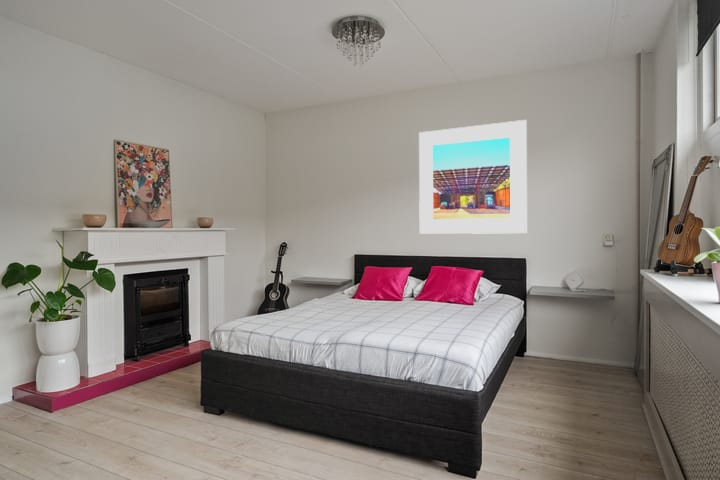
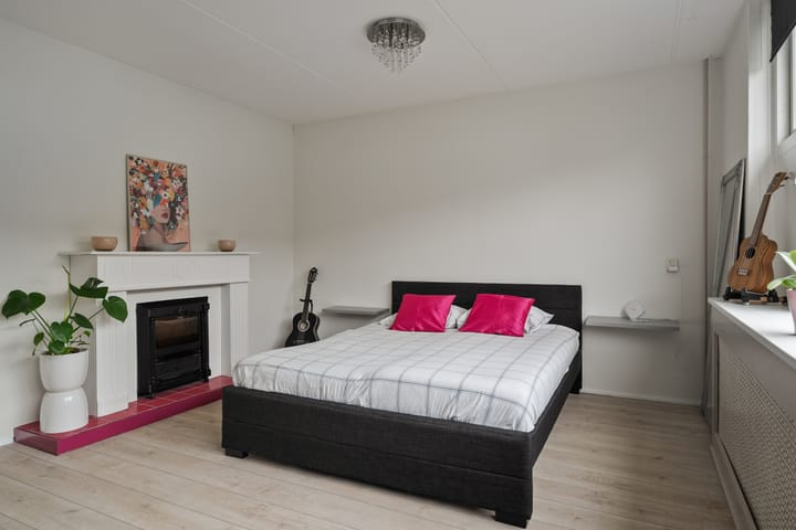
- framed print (470, 180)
